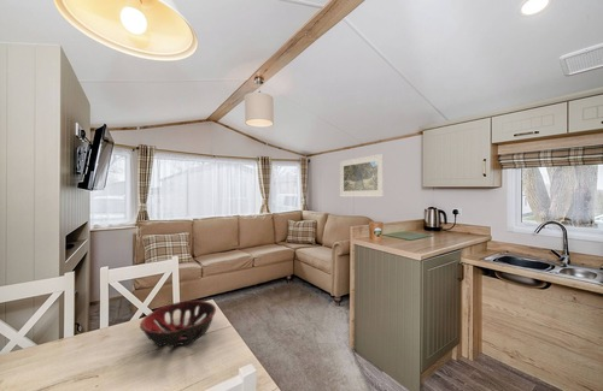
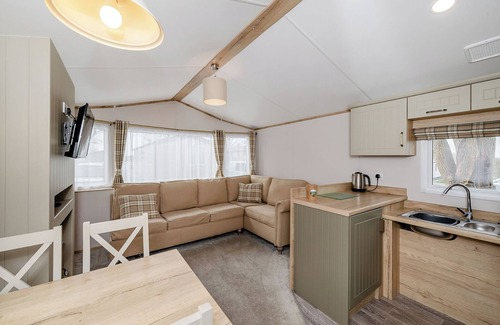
- decorative bowl (180, 324)
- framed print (359, 177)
